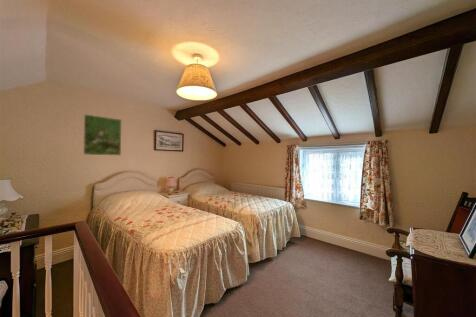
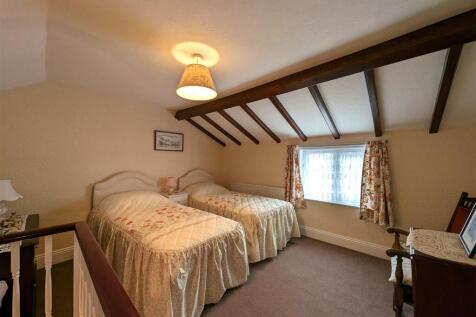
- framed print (103, 136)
